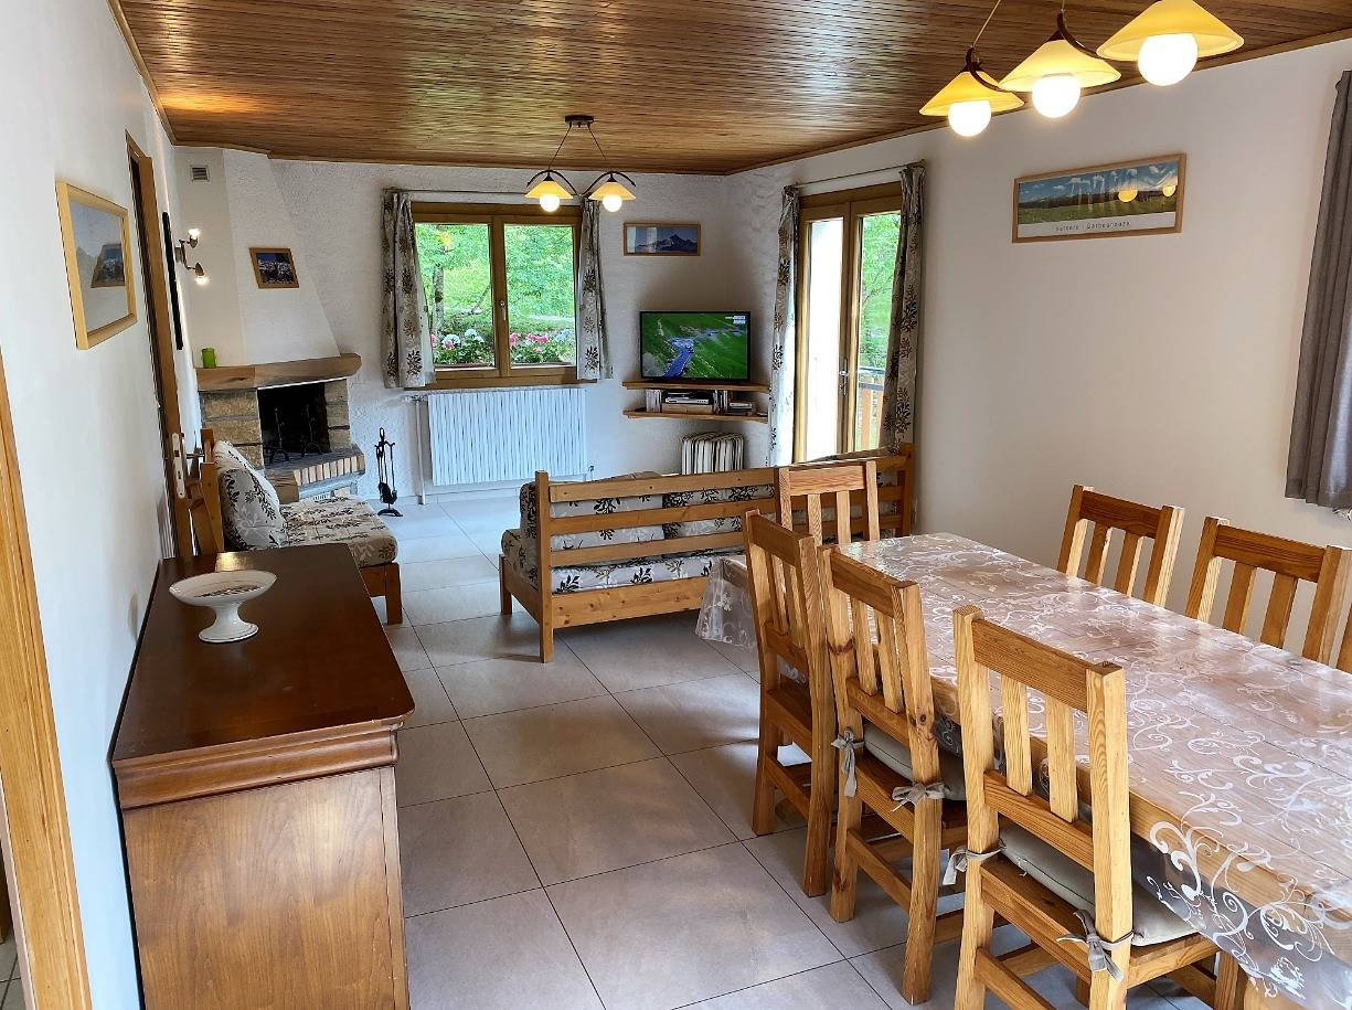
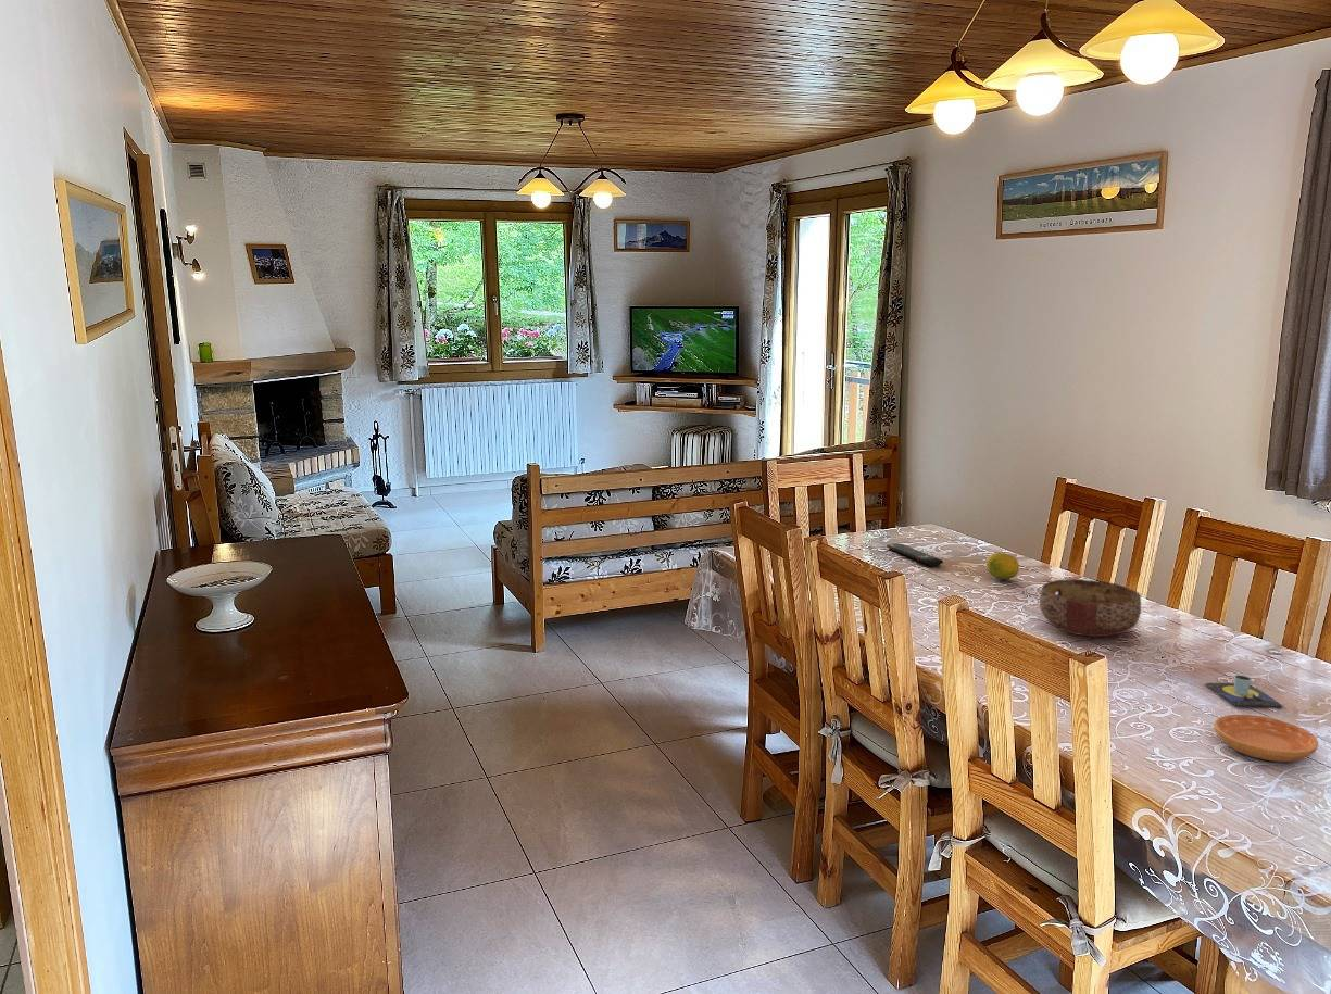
+ fruit (1003, 566)
+ bowl (1089, 609)
+ remote control (913, 554)
+ mug (1243, 685)
+ saucer (1264, 739)
